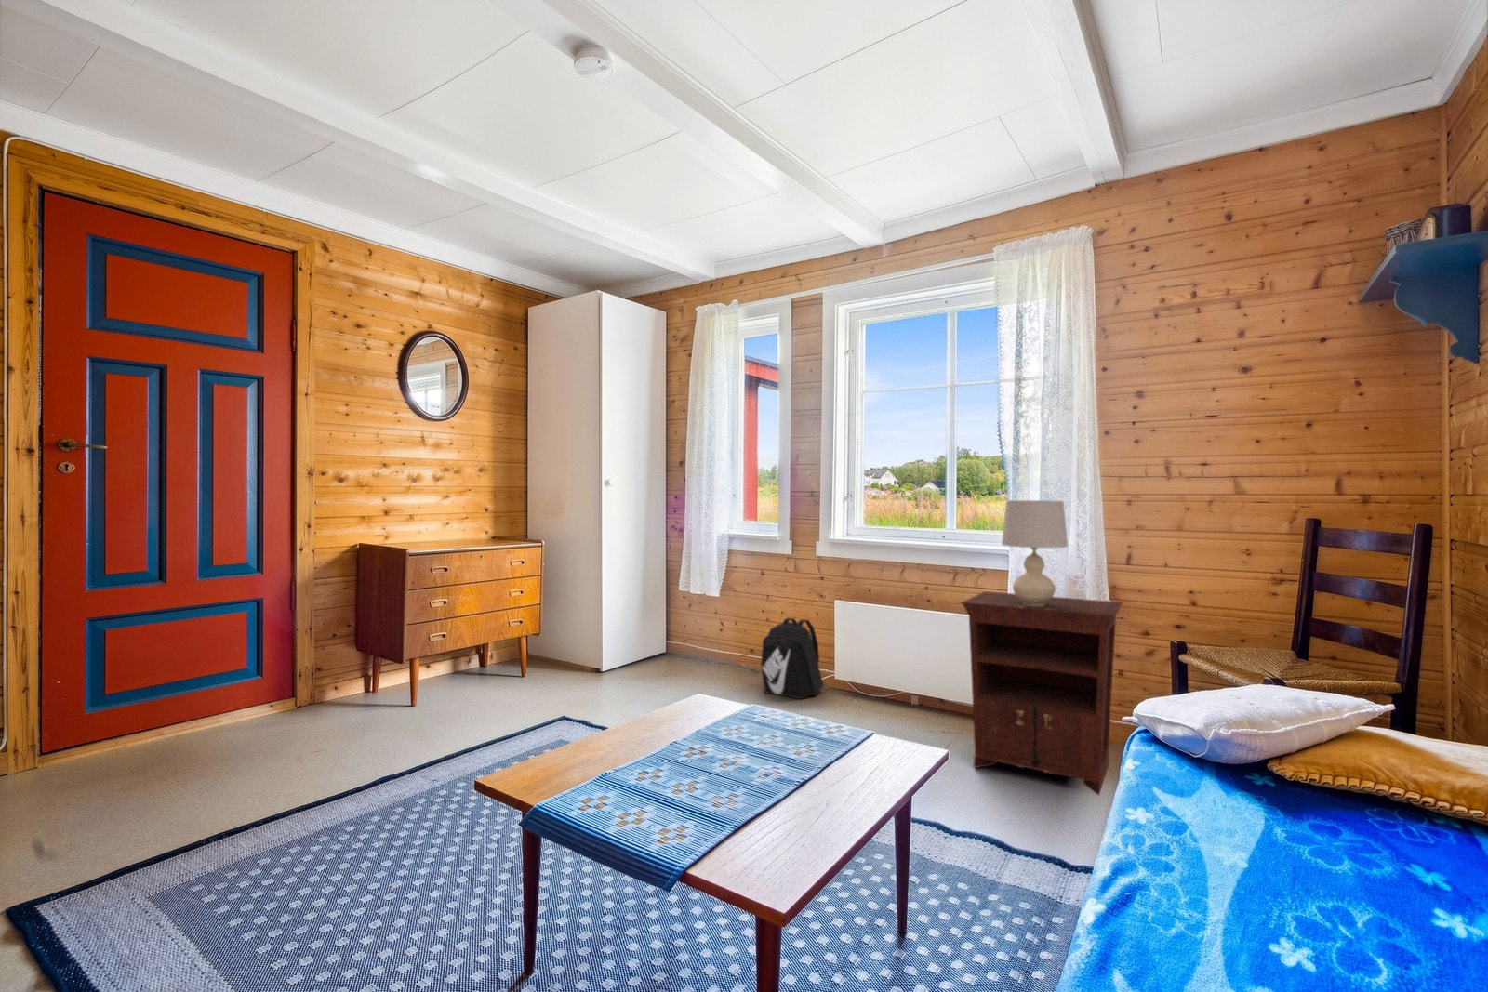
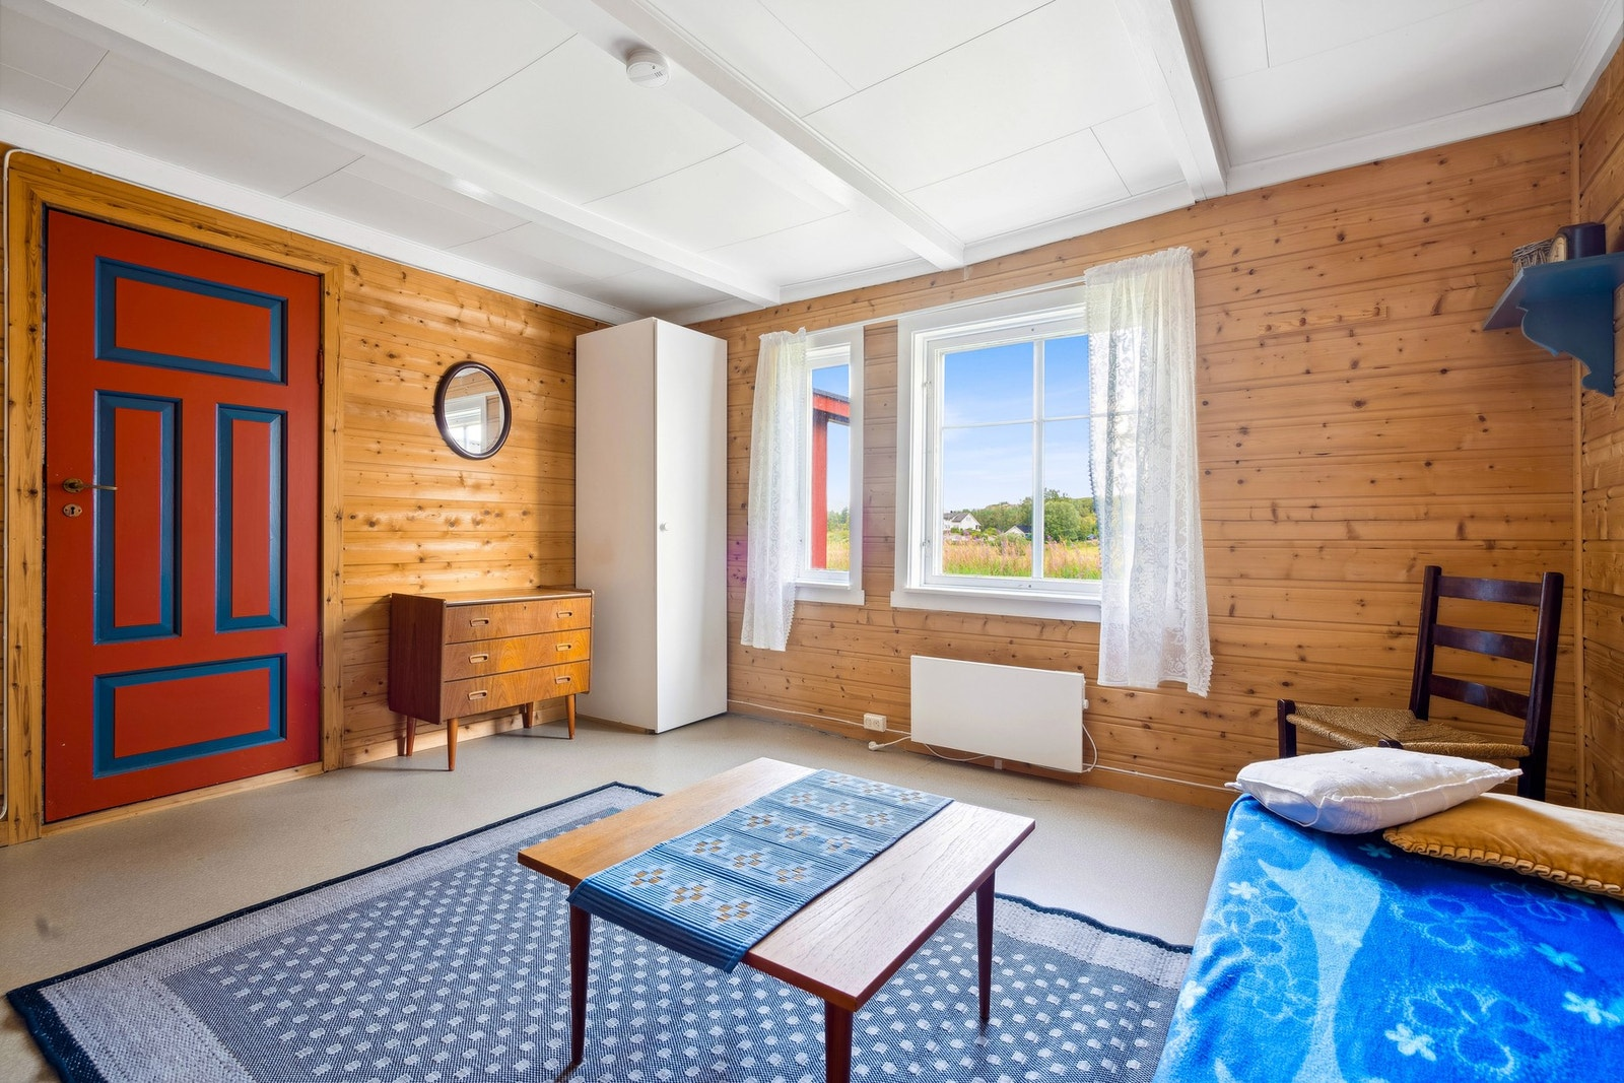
- table lamp (1034, 551)
- nightstand (1042, 684)
- backpack (794, 653)
